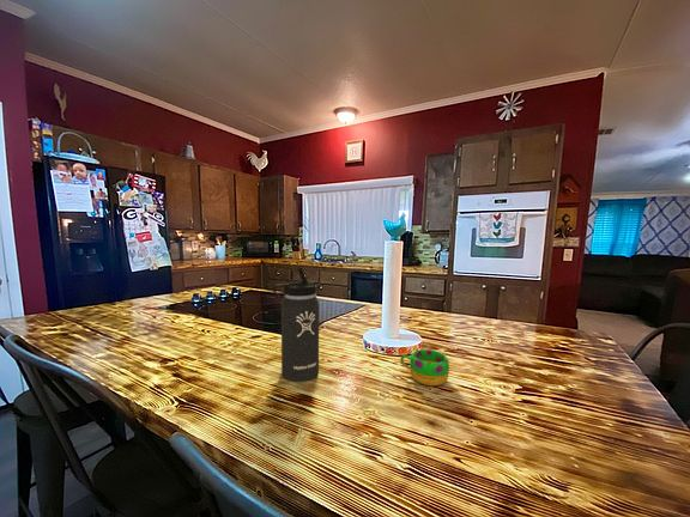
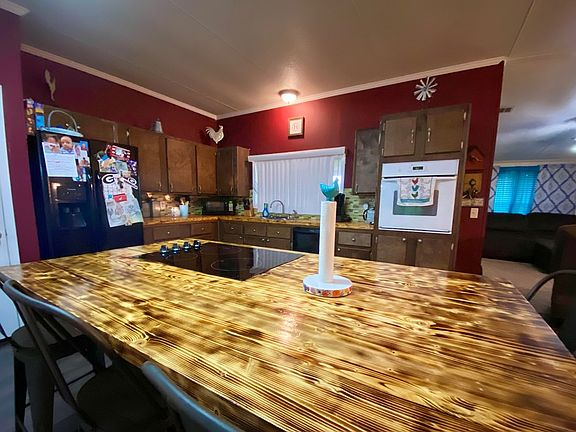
- mug (423, 366)
- thermos bottle (296, 321)
